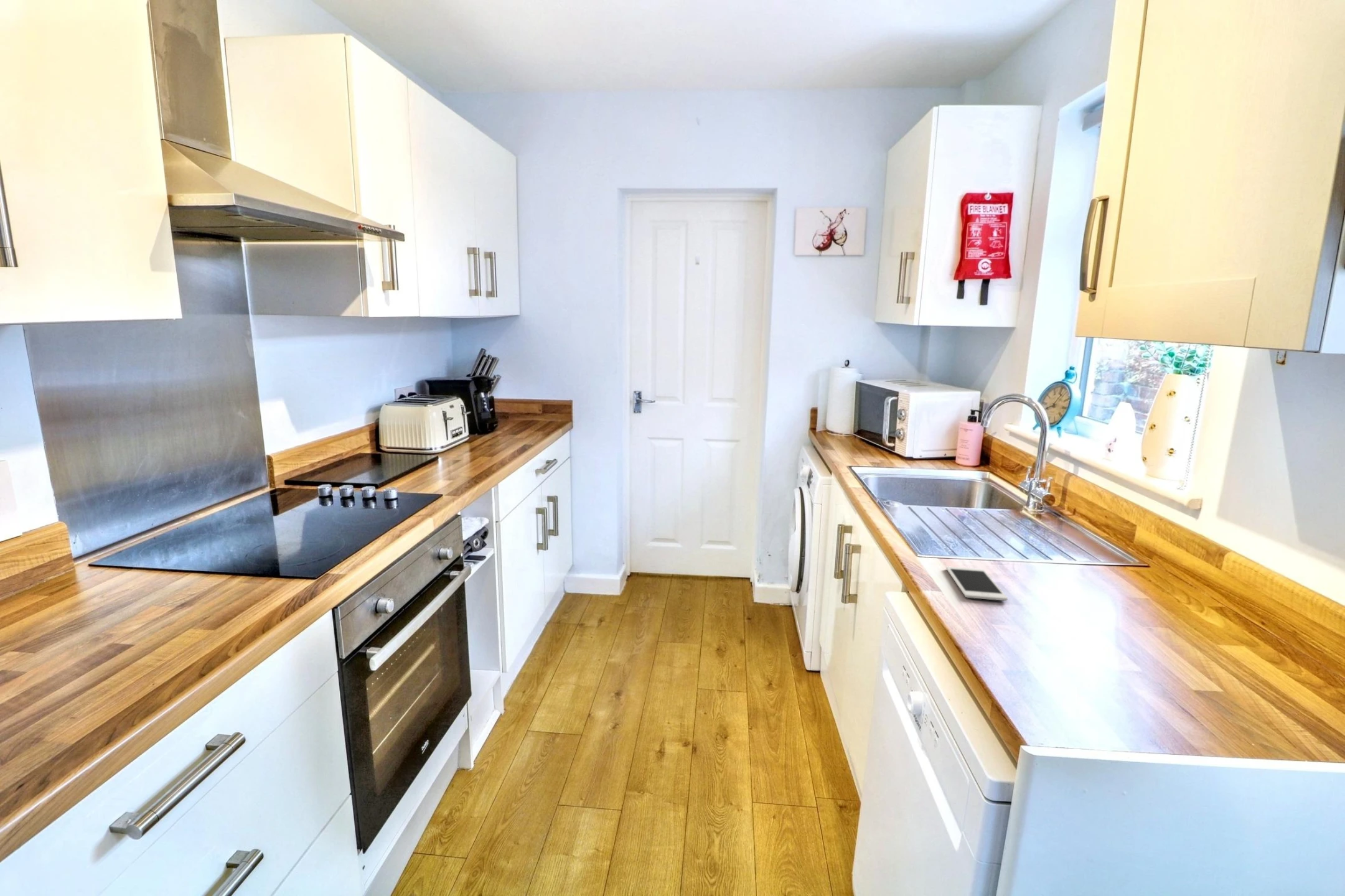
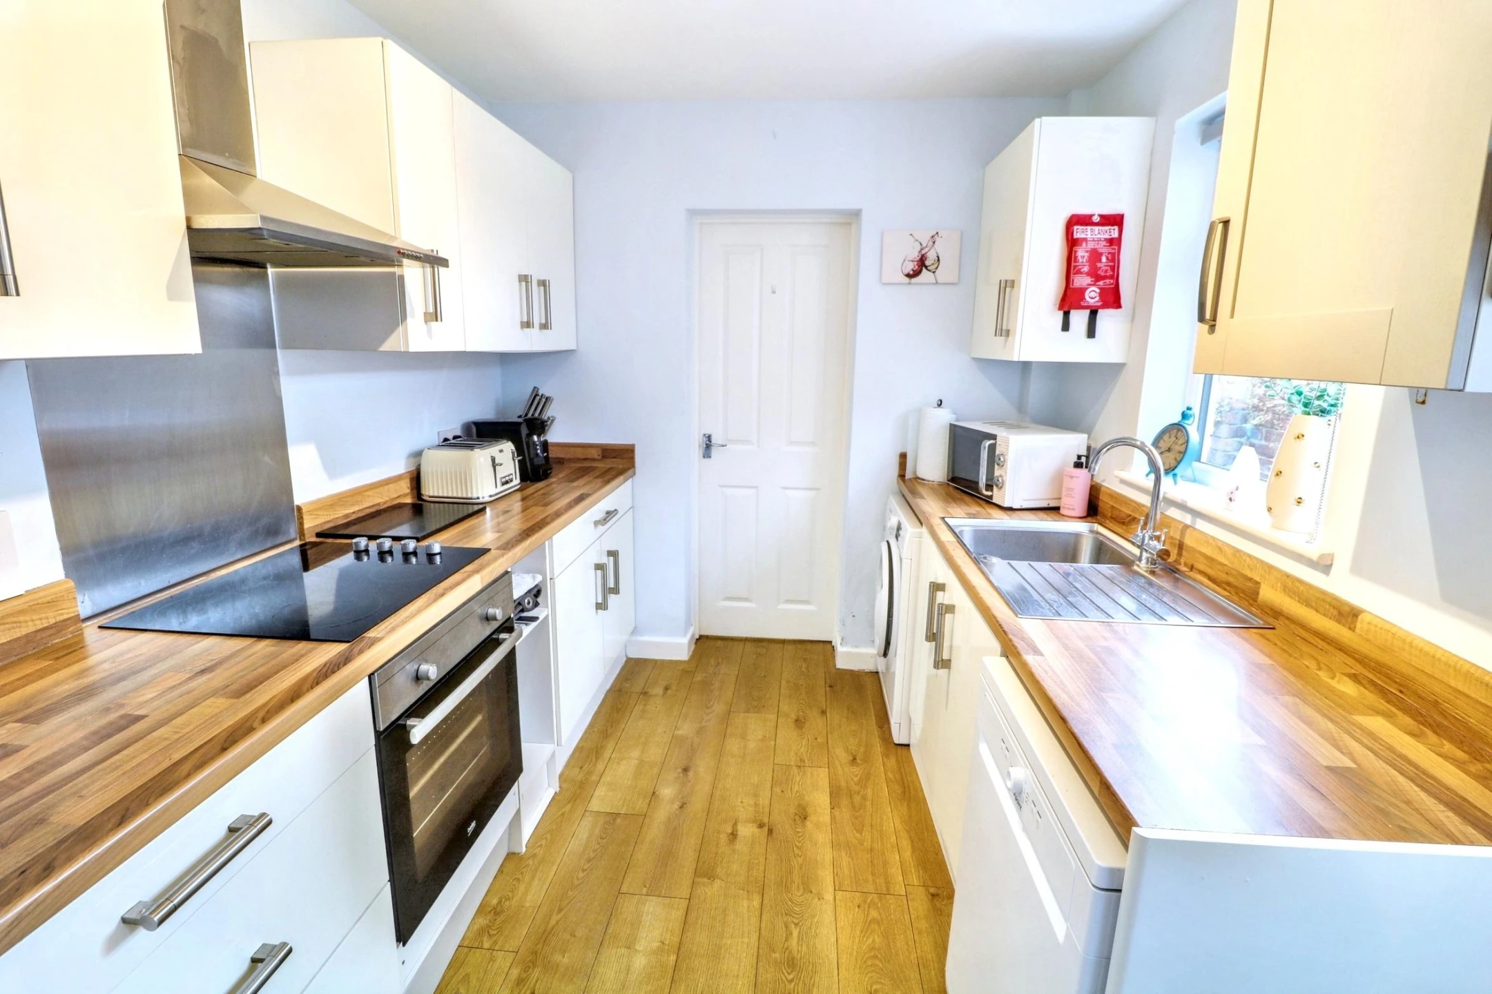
- cell phone (975, 582)
